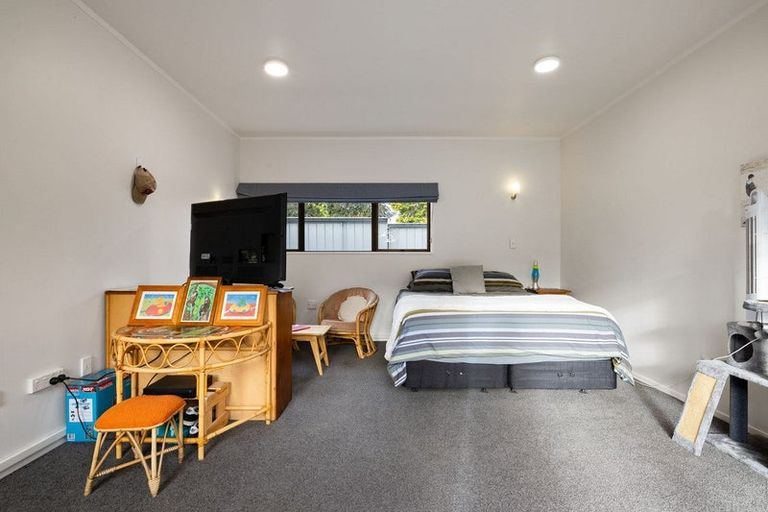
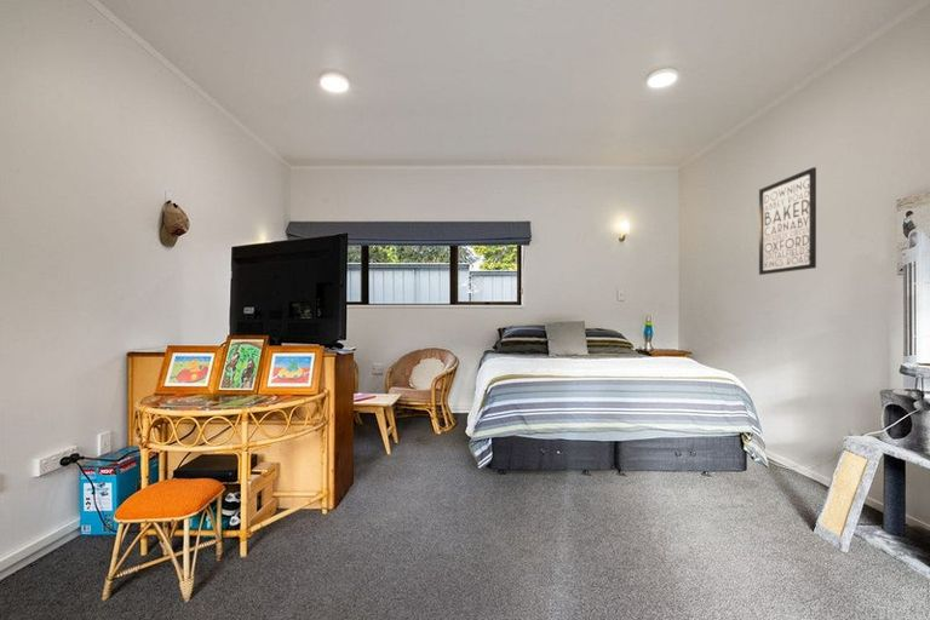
+ wall art (785, 225)
